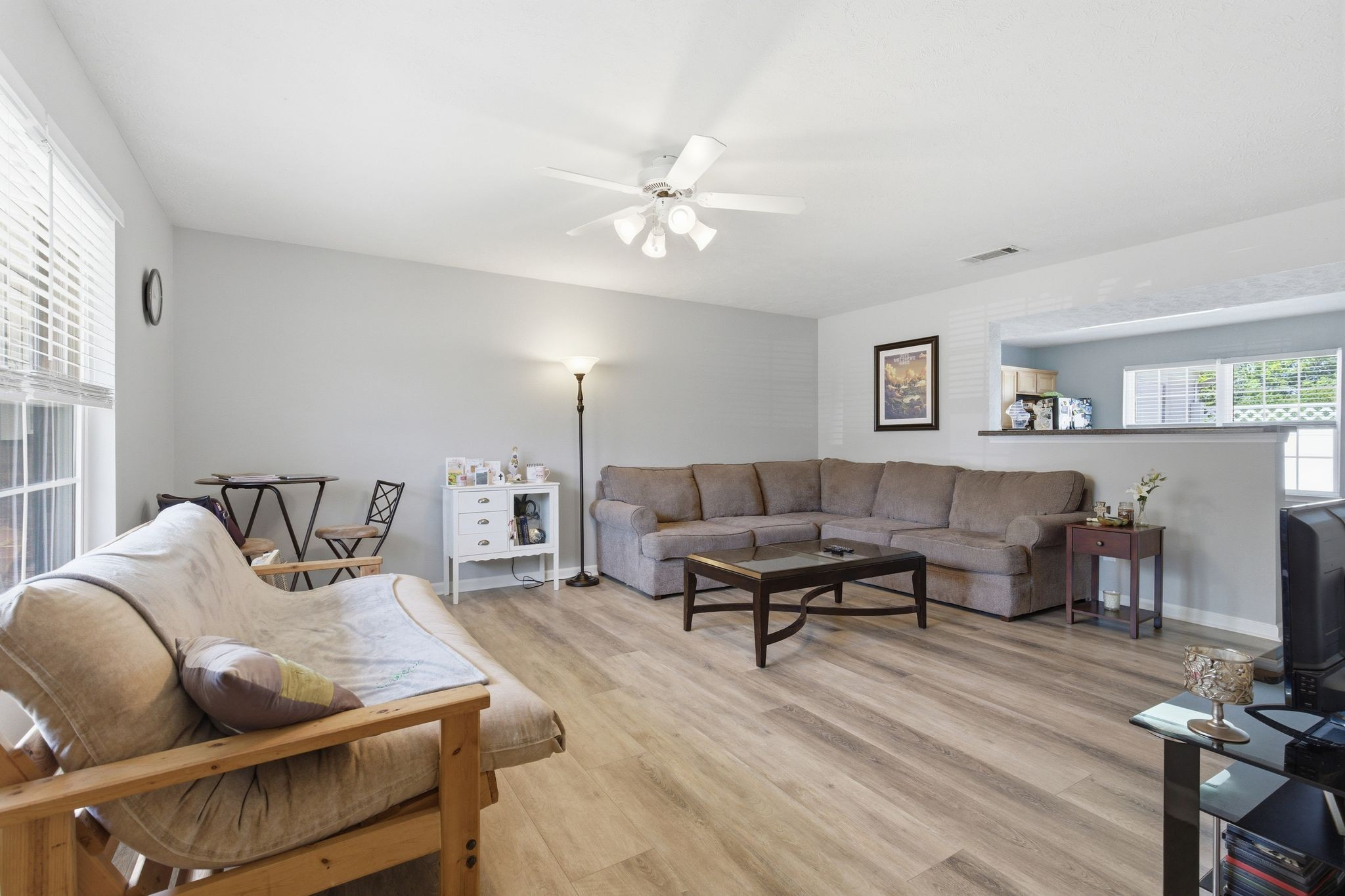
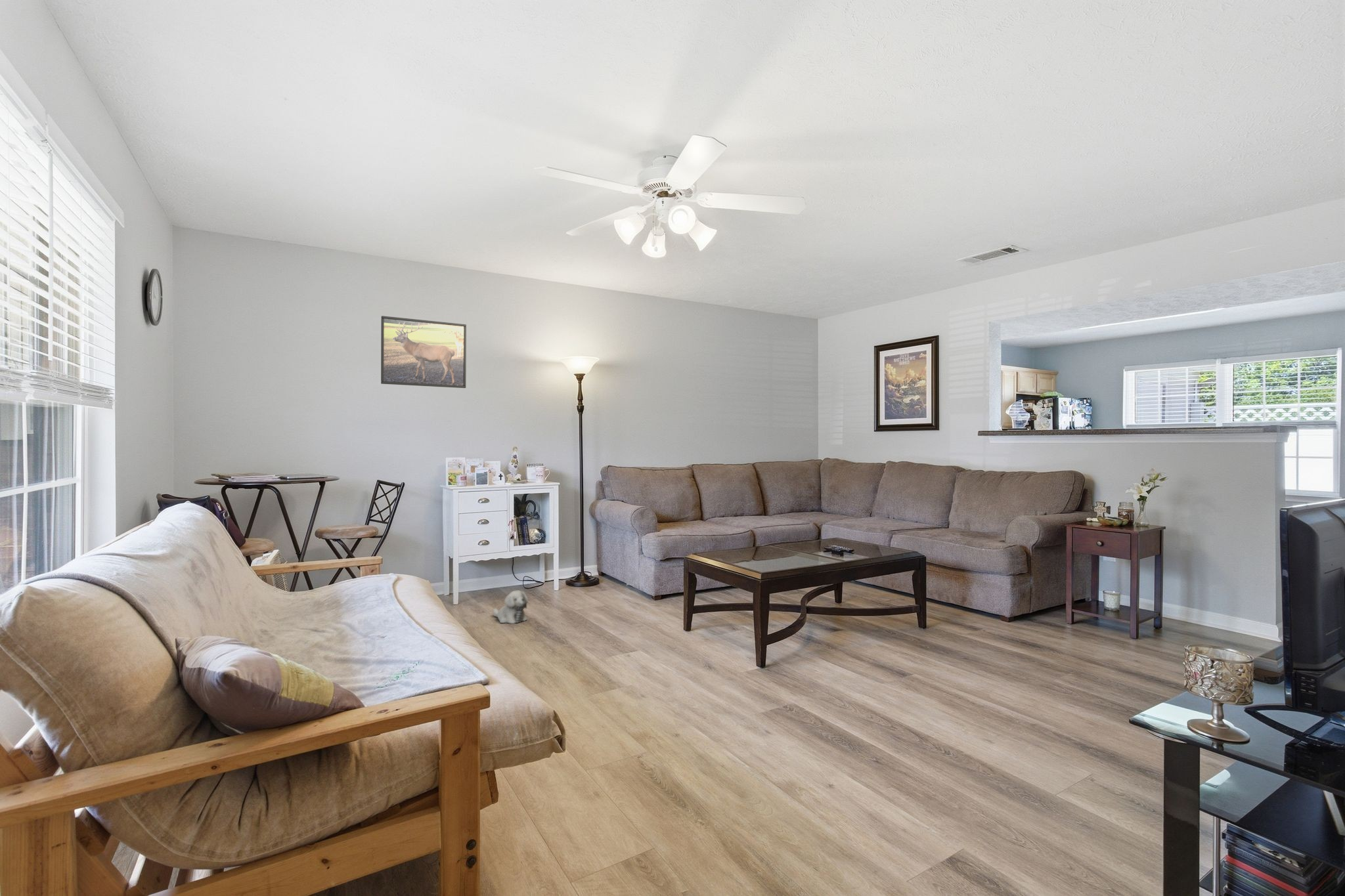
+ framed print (425, 353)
+ plush toy (510, 603)
